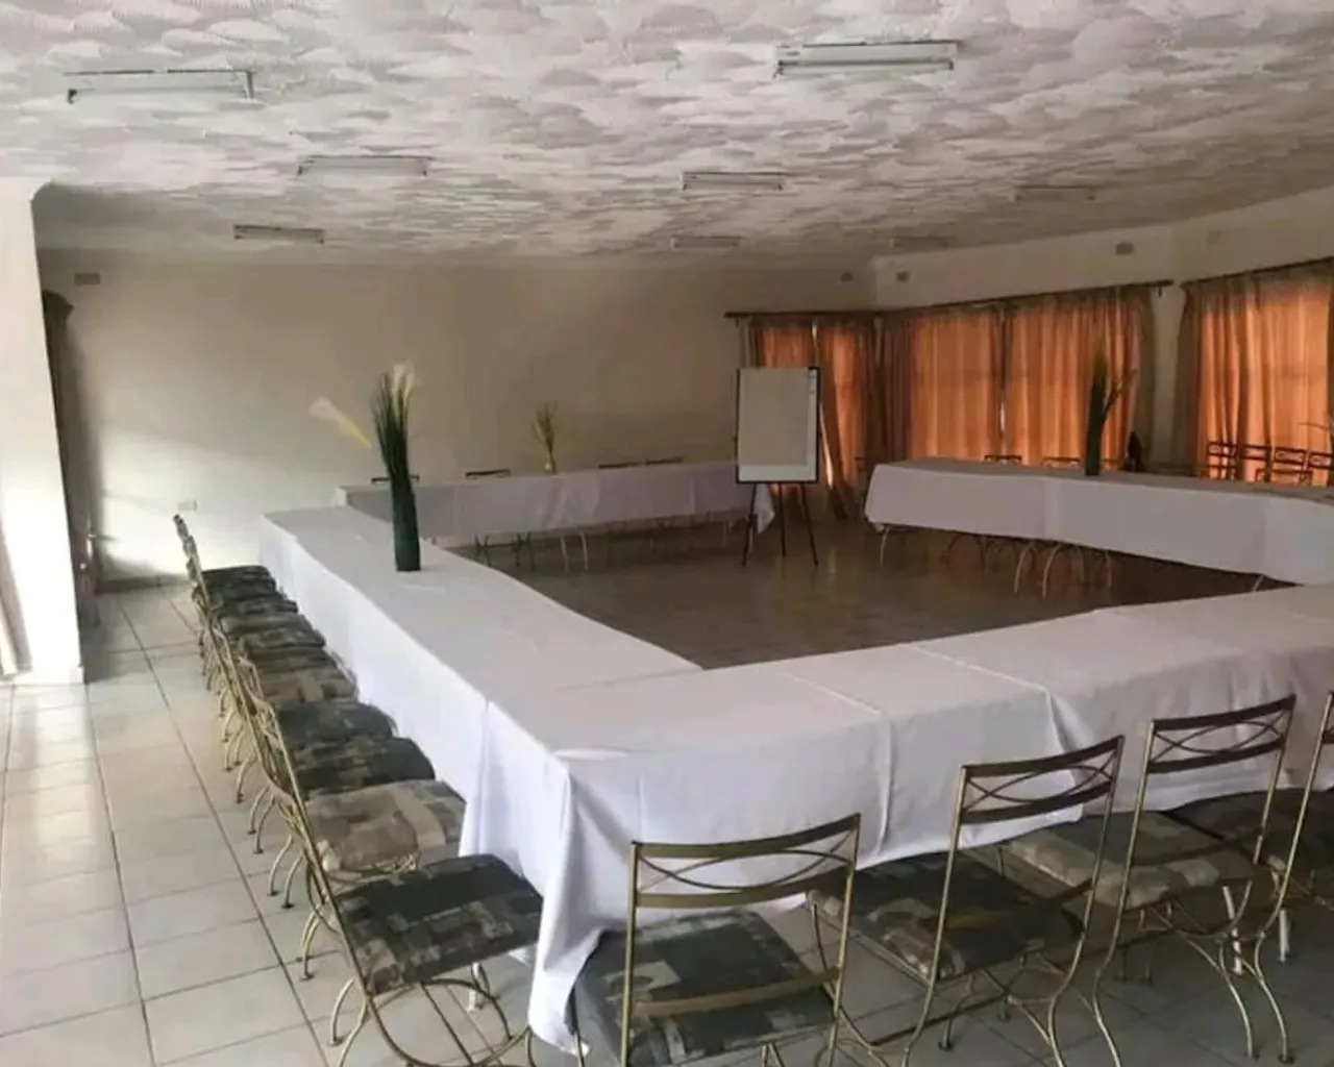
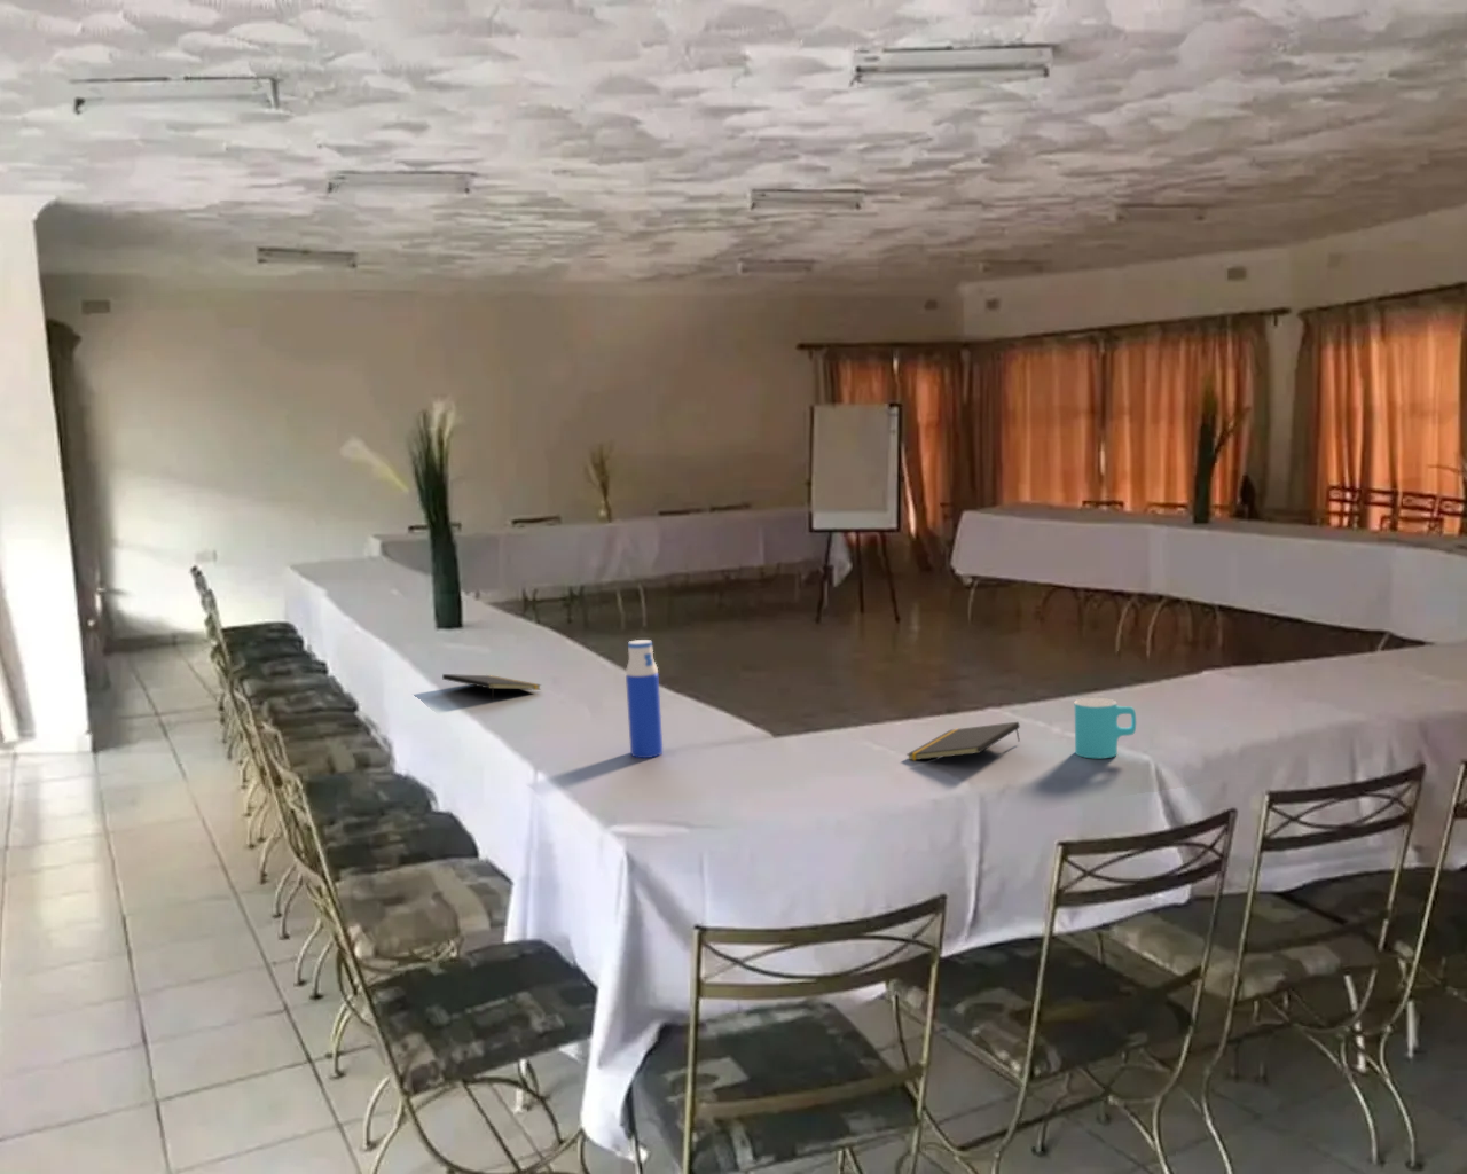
+ cup (1104, 728)
+ notepad (964, 740)
+ water bottle (643, 698)
+ notepad (491, 680)
